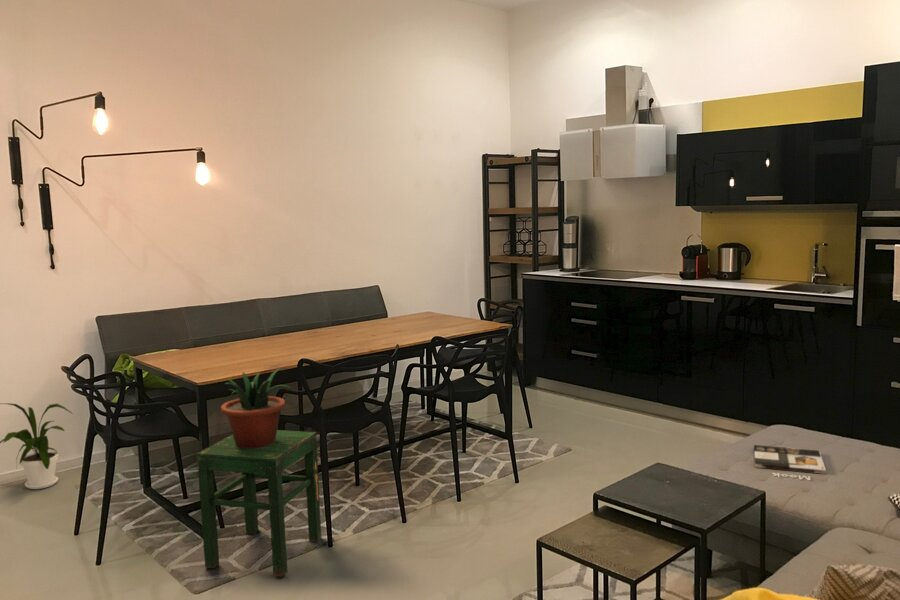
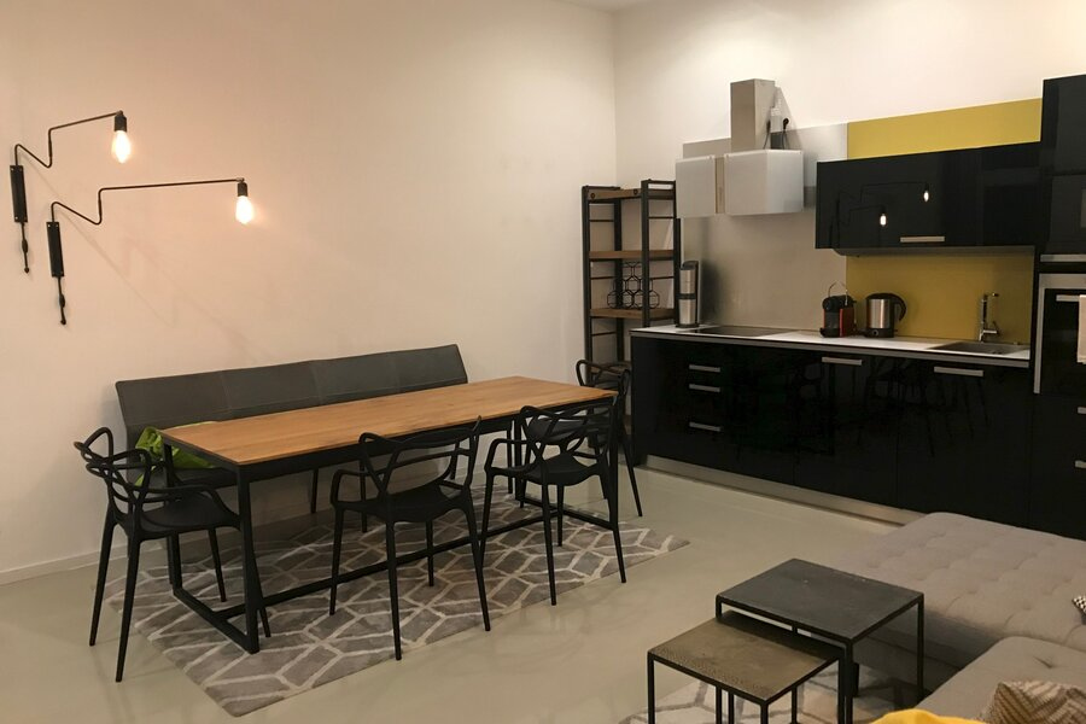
- stool (262, 503)
- magazine (788, 462)
- potted plant (260, 408)
- house plant (35, 442)
